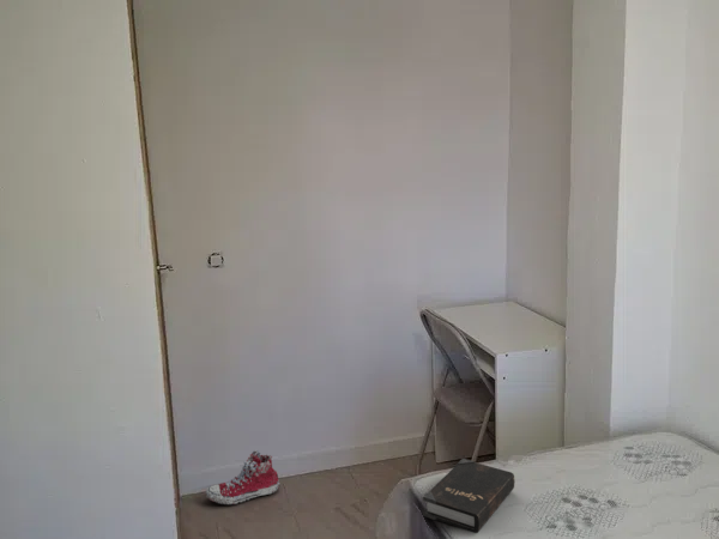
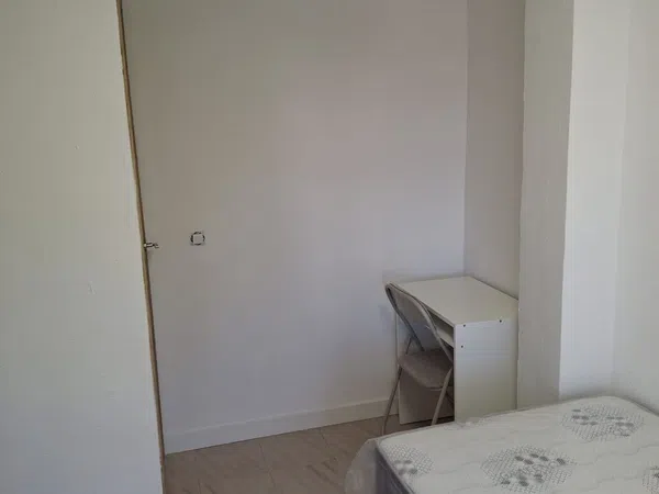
- shoe (242, 478)
- hardback book (470, 493)
